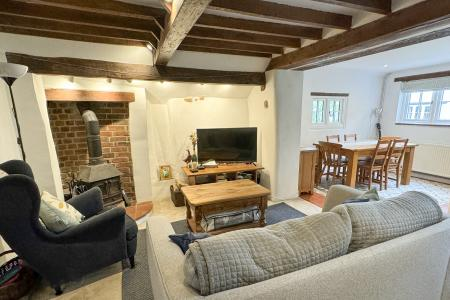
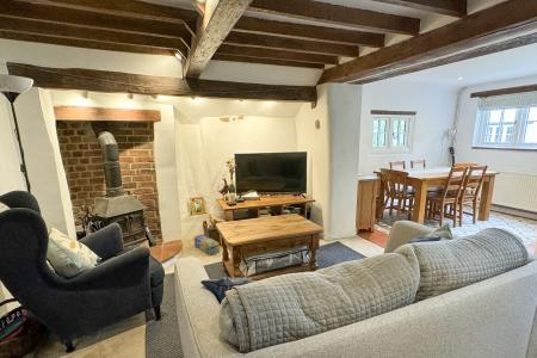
+ box (206, 243)
